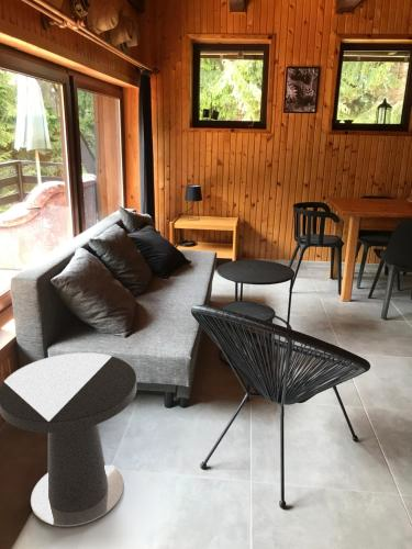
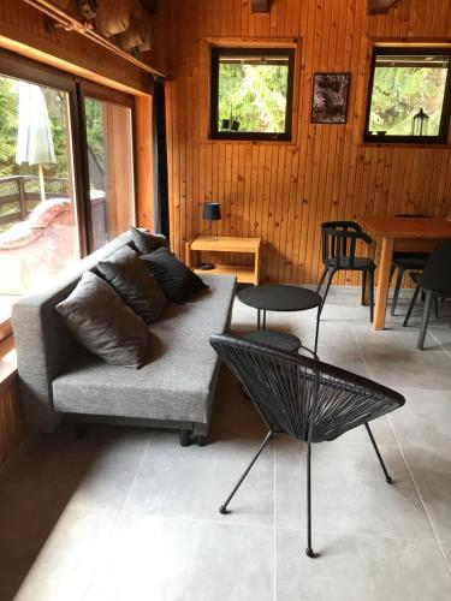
- side table (74, 438)
